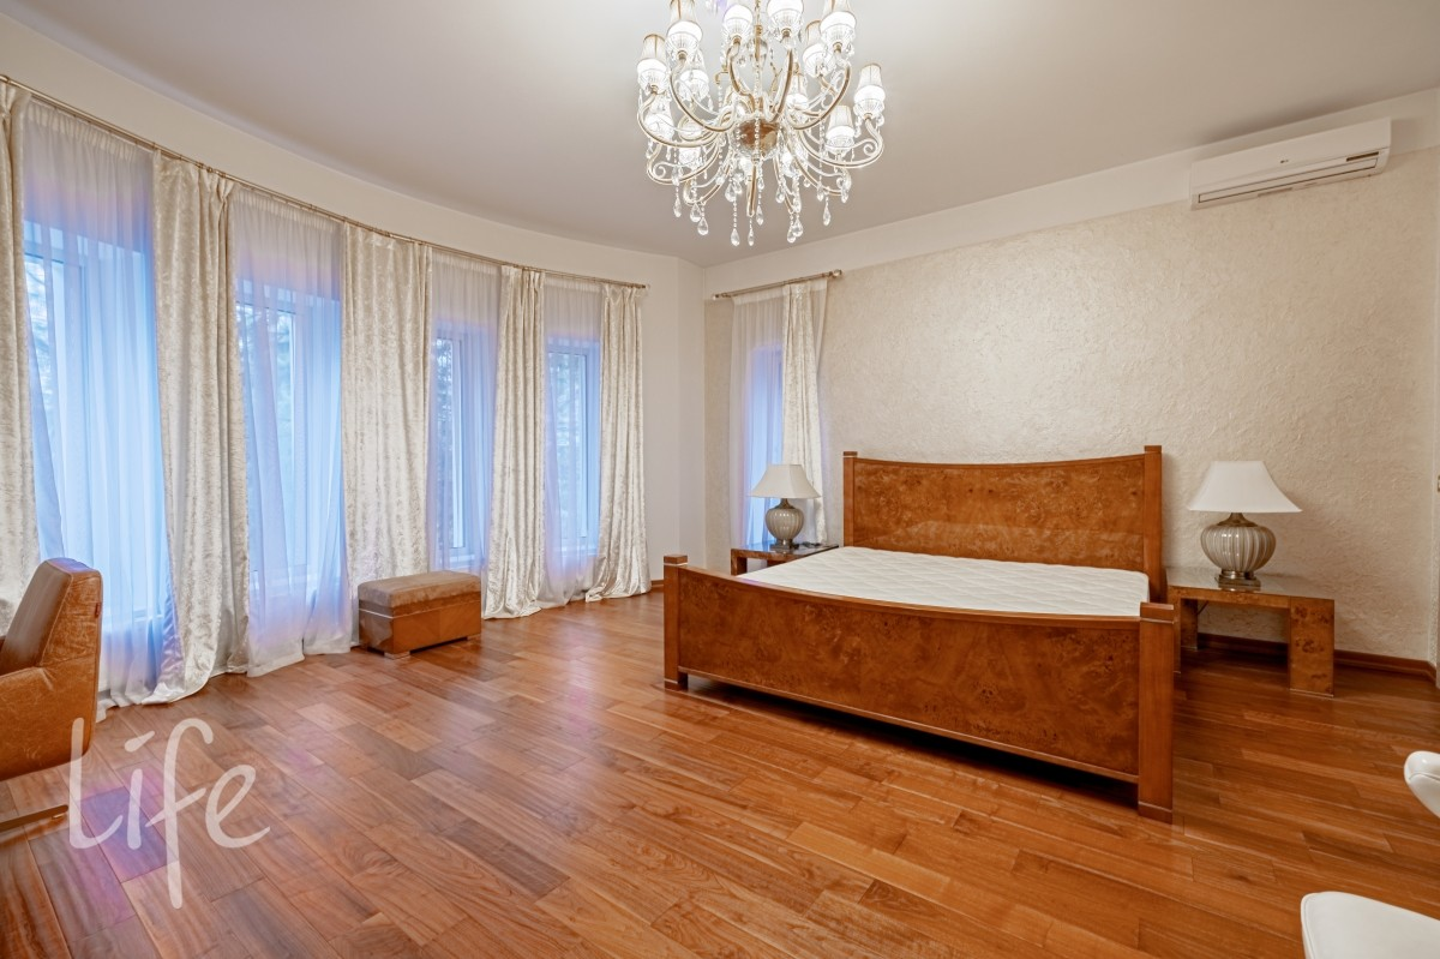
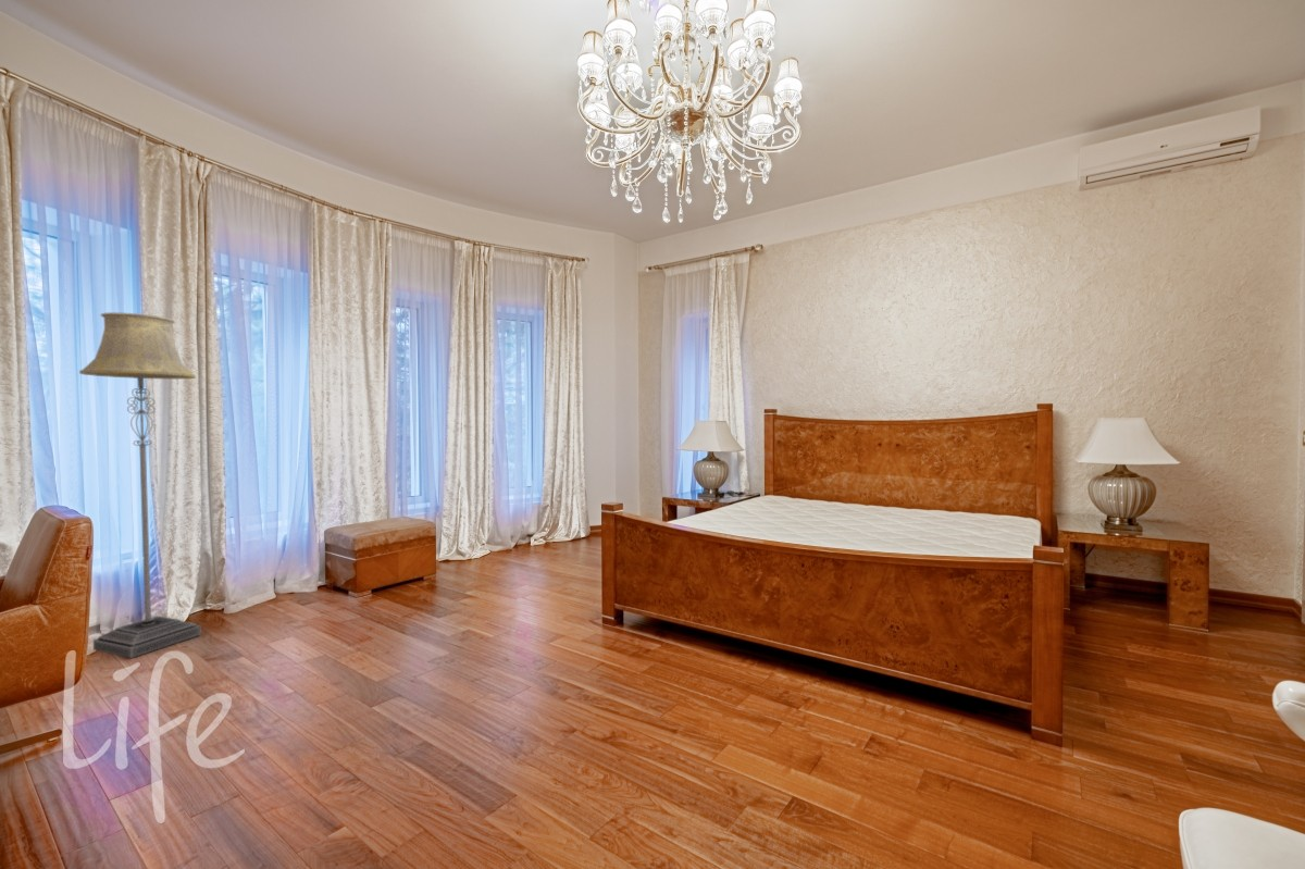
+ floor lamp (144, 481)
